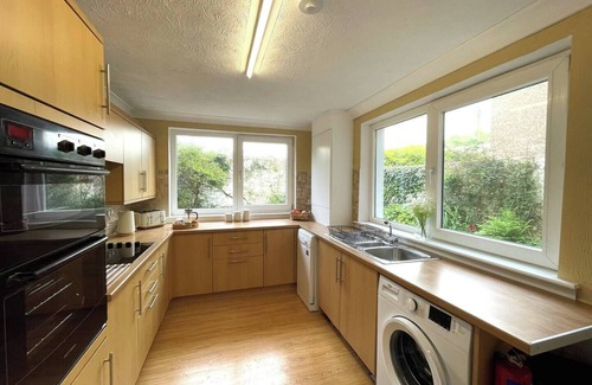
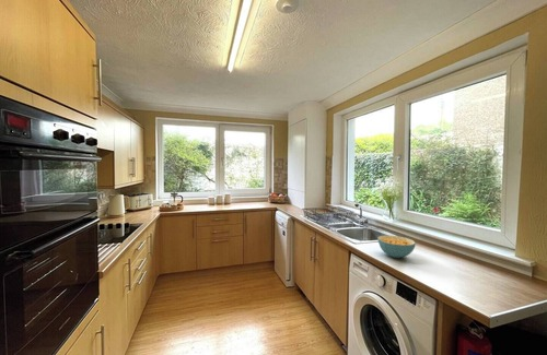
+ cereal bowl (395, 248)
